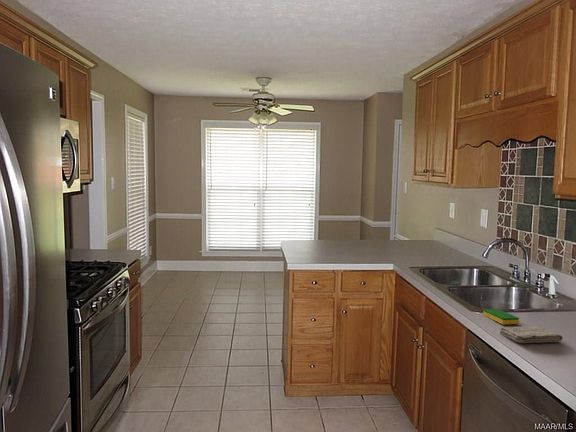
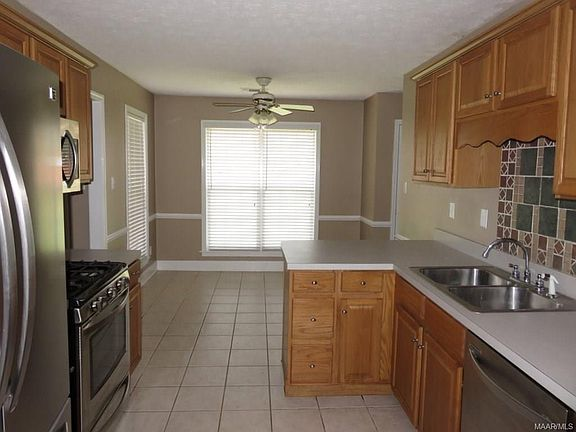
- washcloth (529, 333)
- dish sponge (500, 316)
